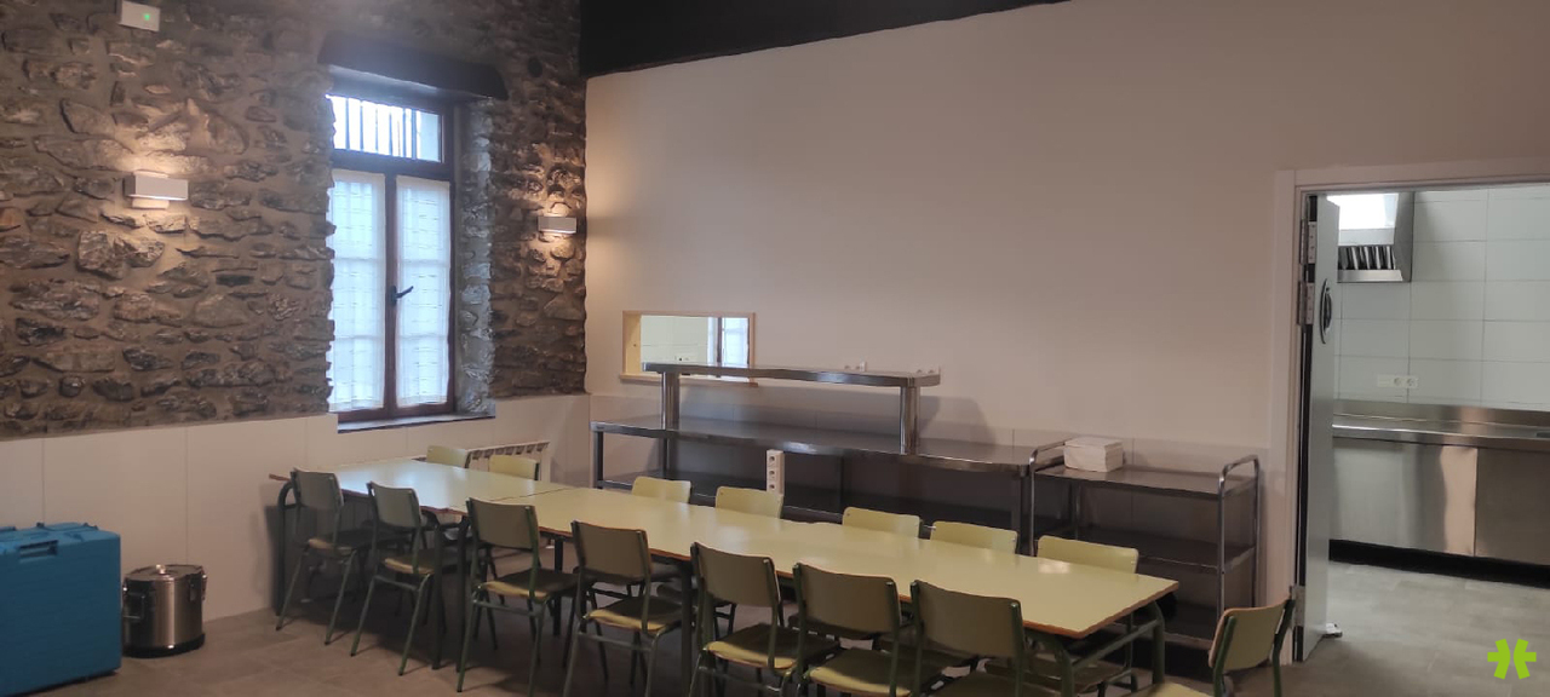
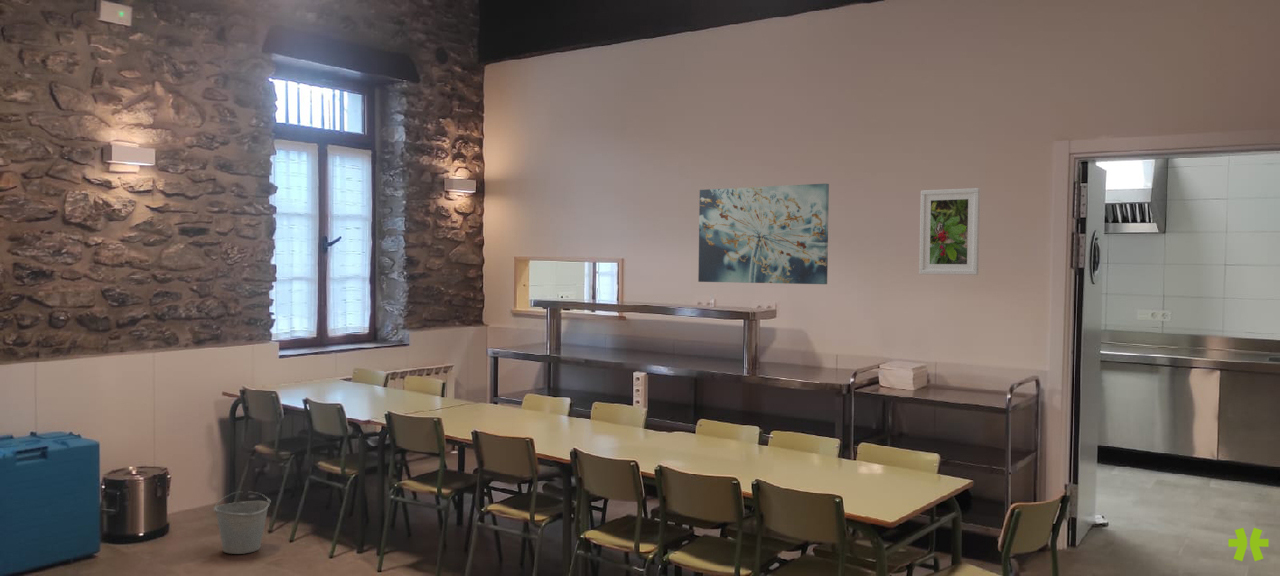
+ wall art (760, 235)
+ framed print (949, 232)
+ bucket (242, 522)
